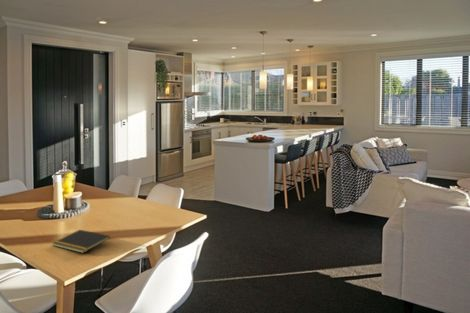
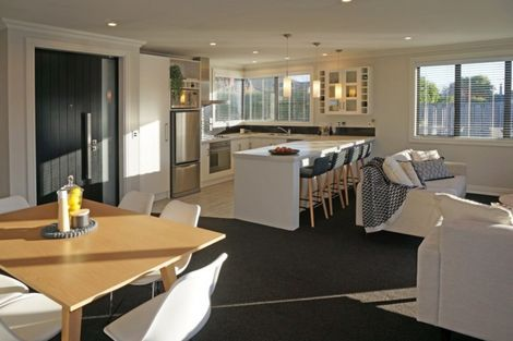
- notepad (81, 240)
